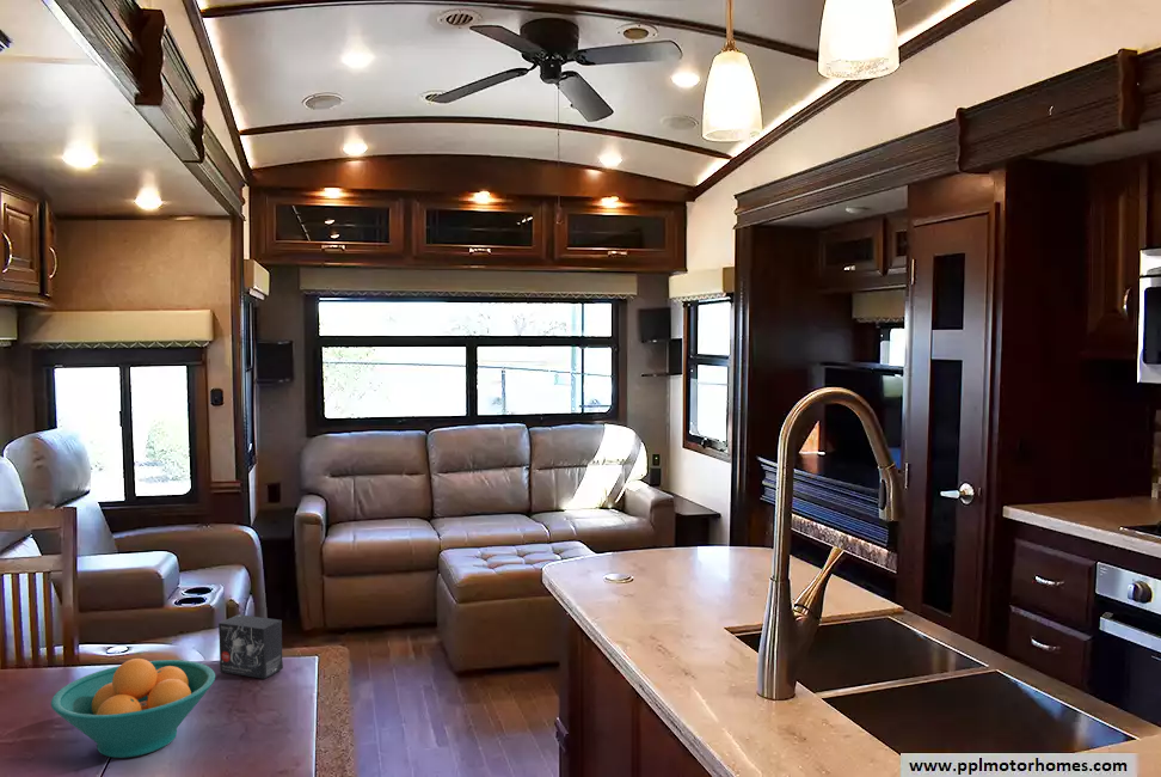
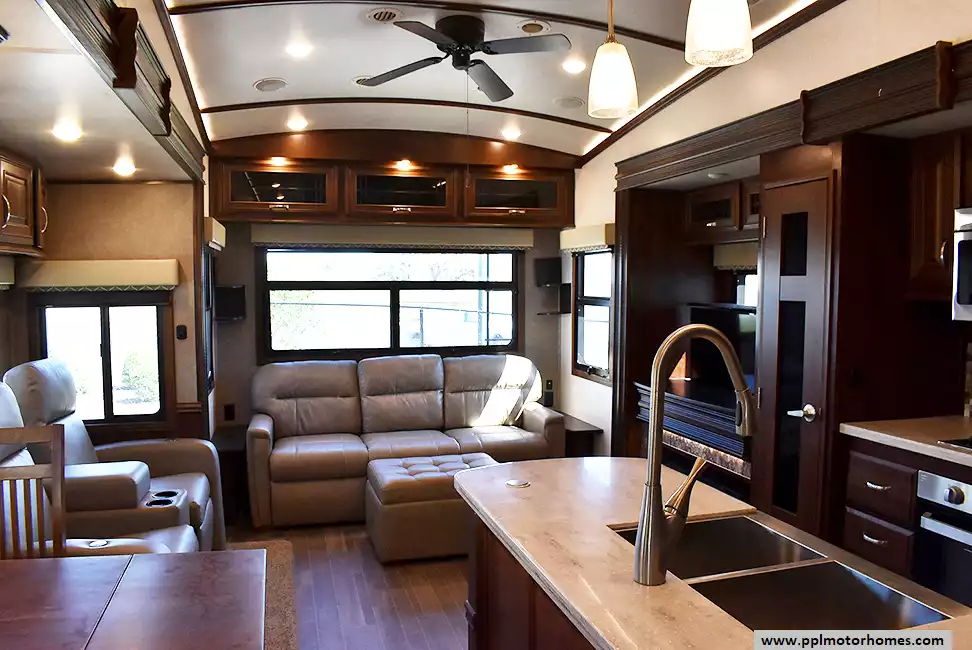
- small box (251, 646)
- fruit bowl (136, 700)
